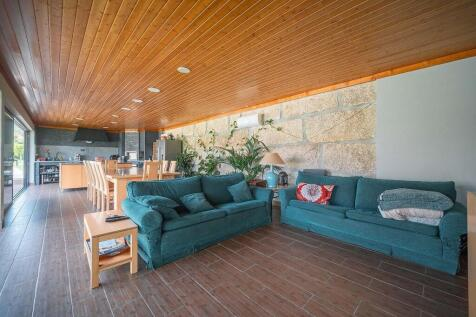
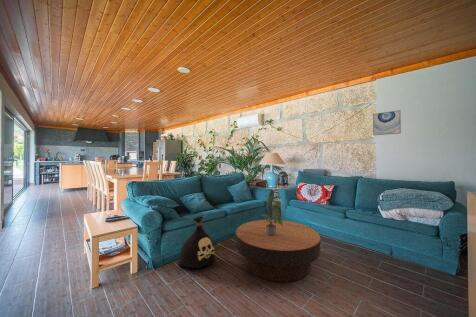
+ wall art (386, 123)
+ potted plant (277, 213)
+ bag (198, 239)
+ coffee table (276, 247)
